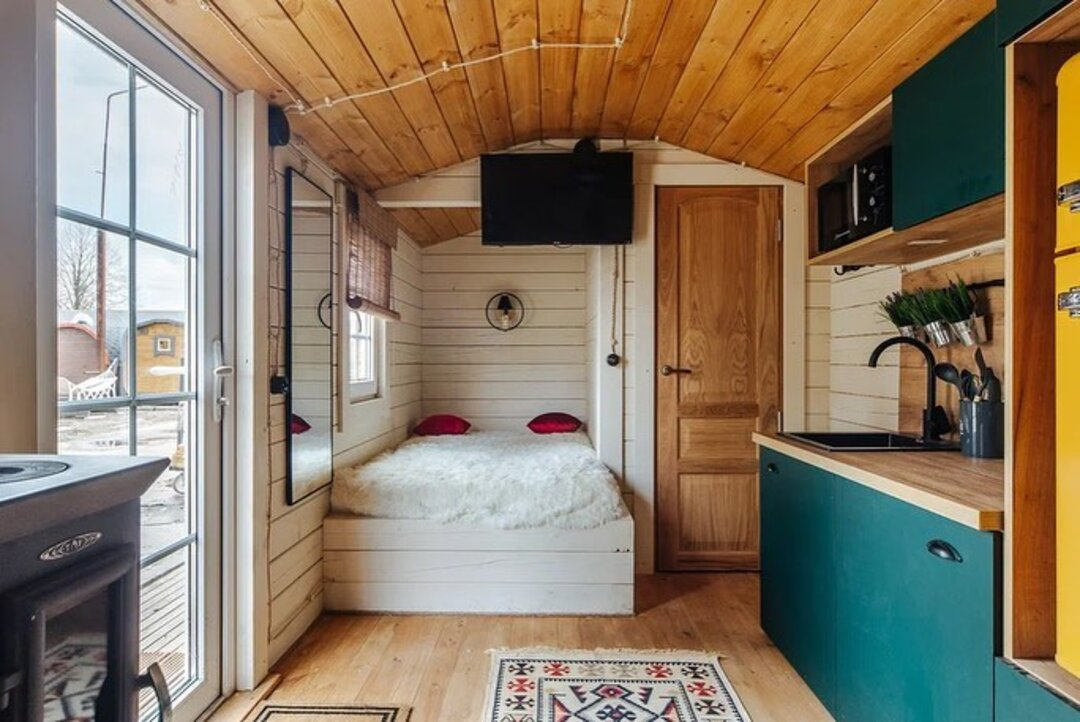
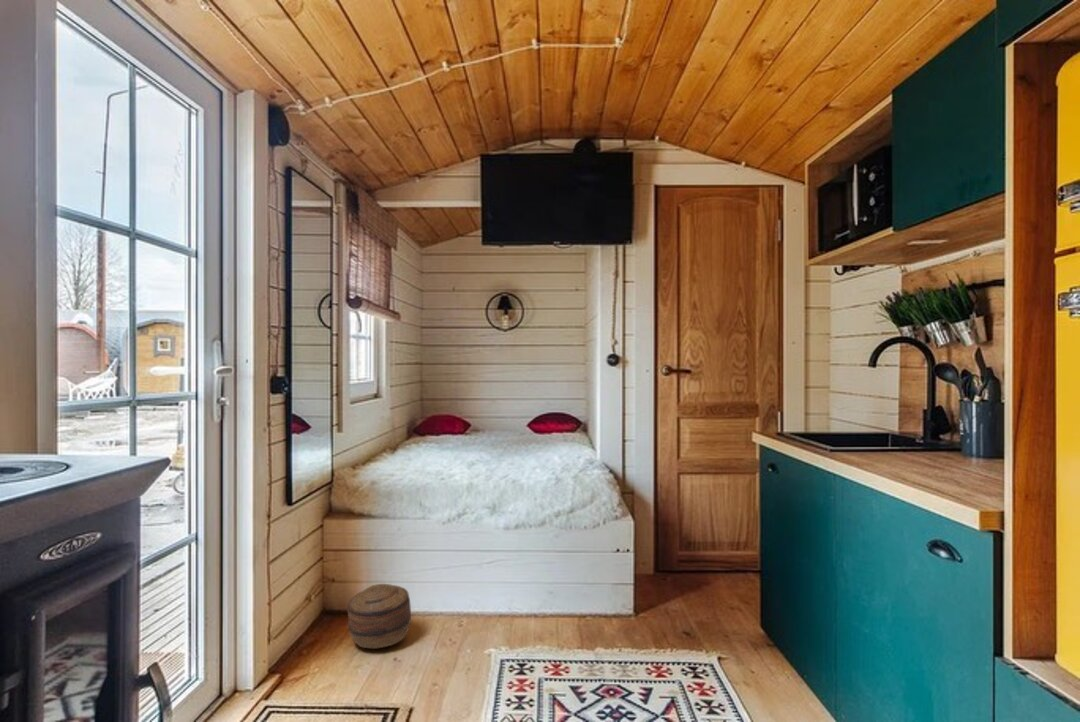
+ basket (379, 614)
